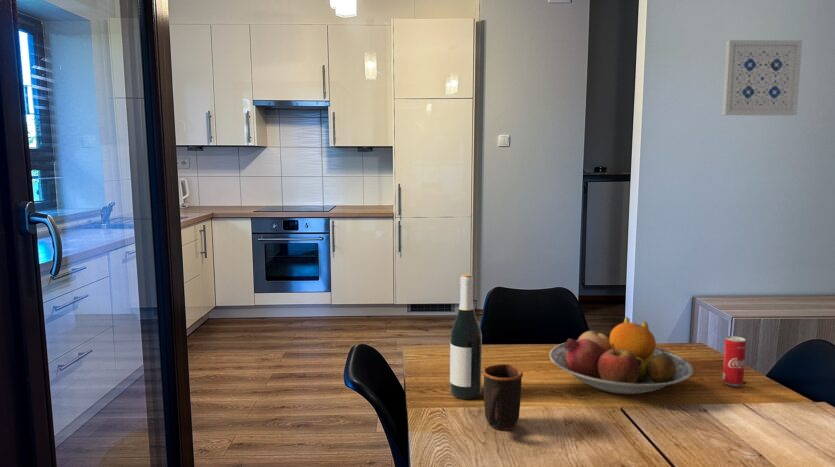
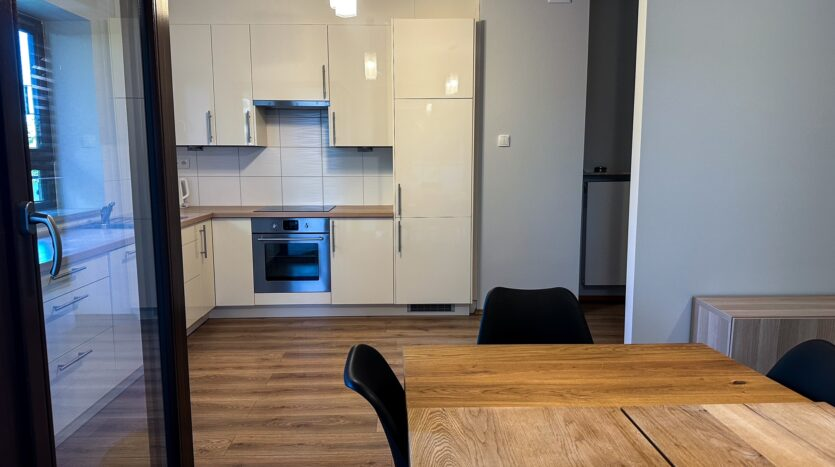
- wine bottle (466, 334)
- beverage can (734, 361)
- mug (499, 400)
- fruit bowl (618, 354)
- wall art (761, 78)
